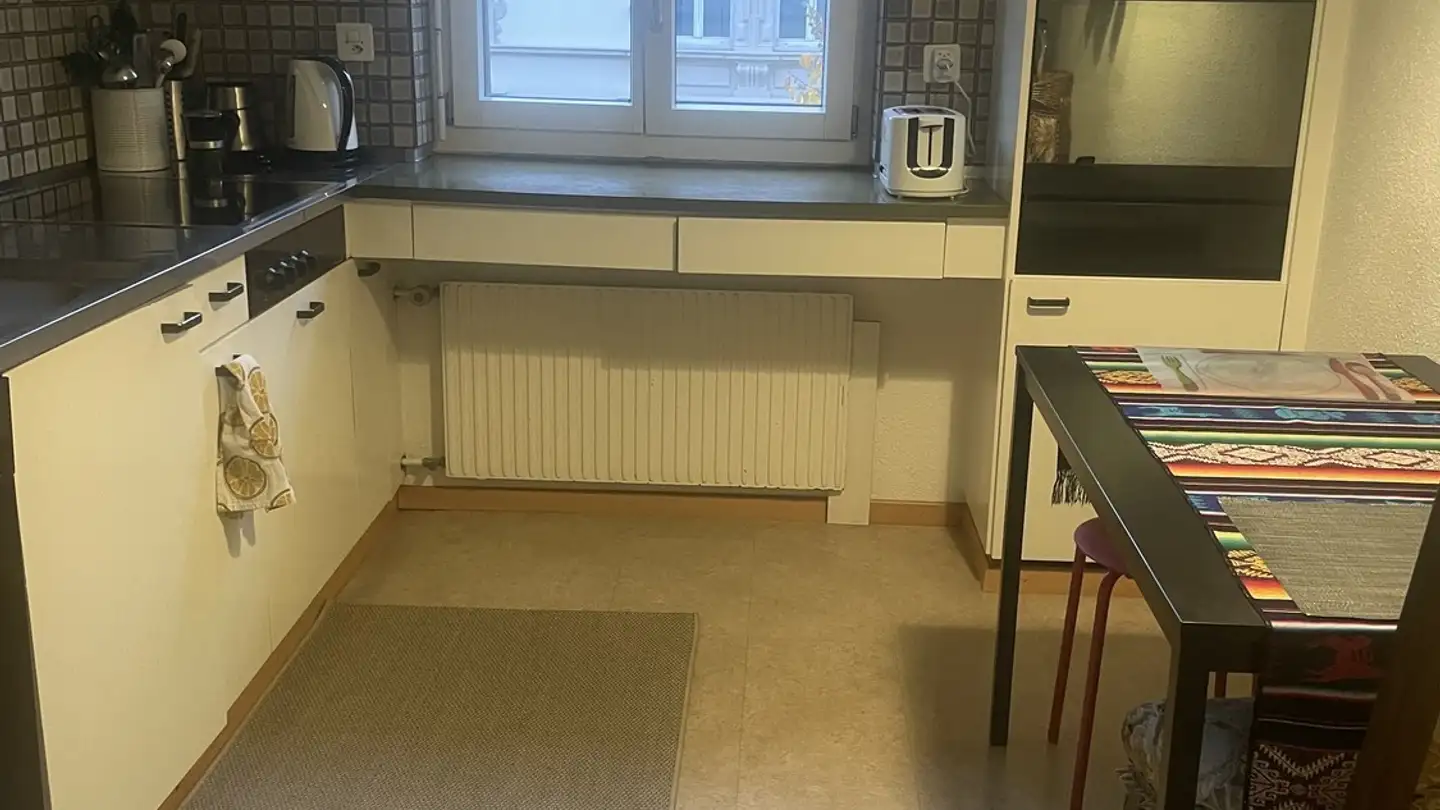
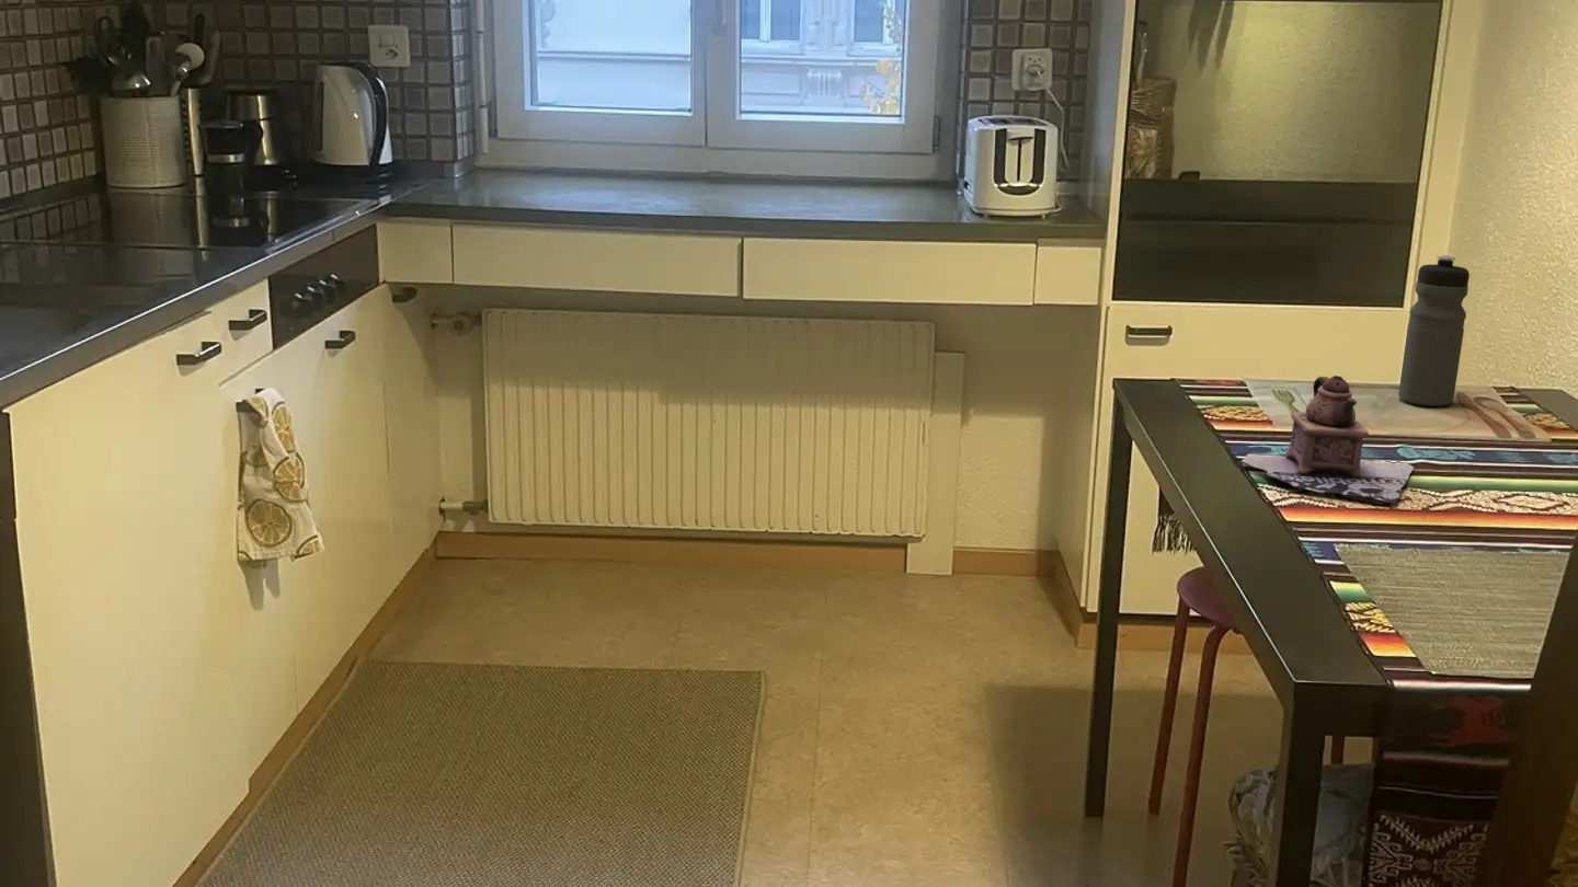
+ water bottle (1436, 329)
+ teapot (1330, 425)
